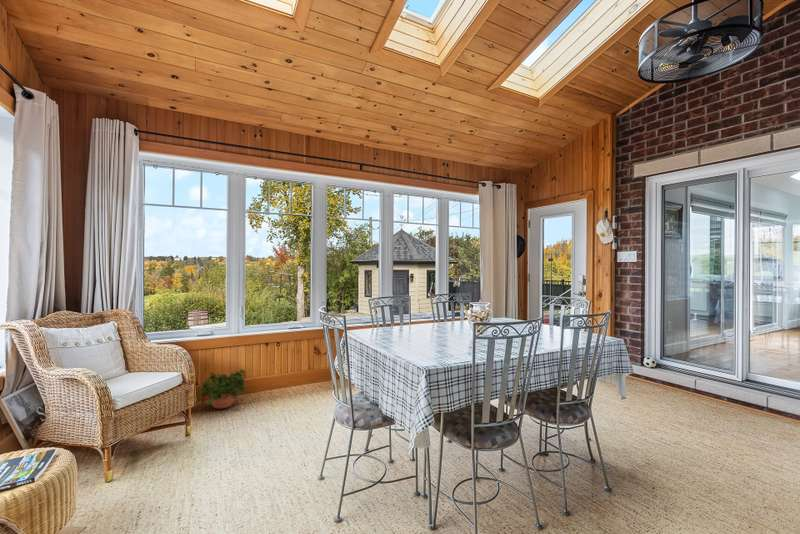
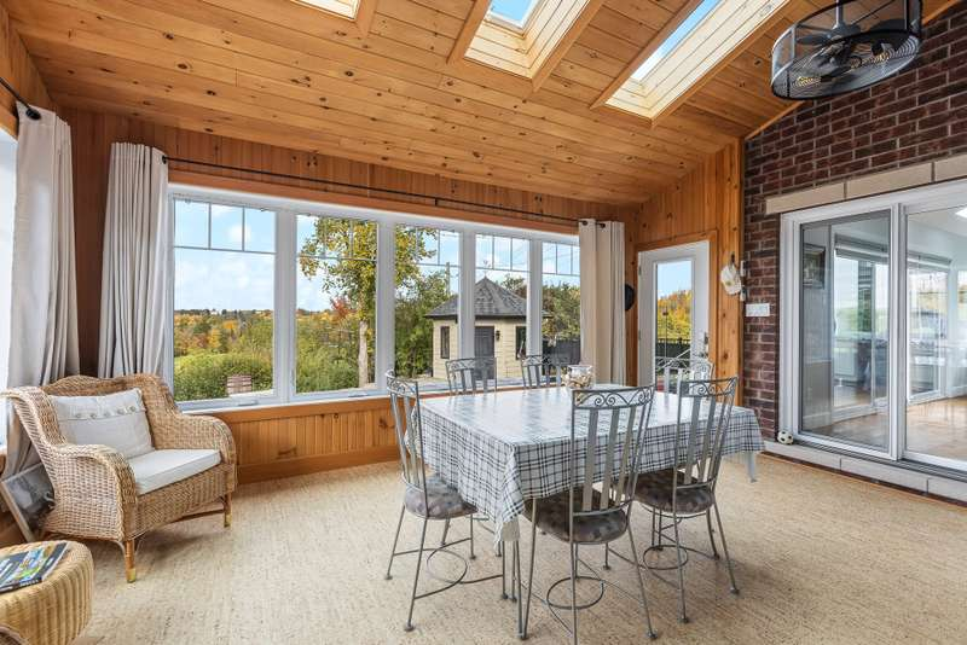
- potted plant (222, 389)
